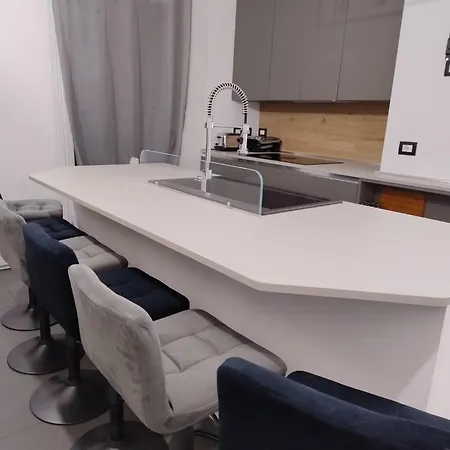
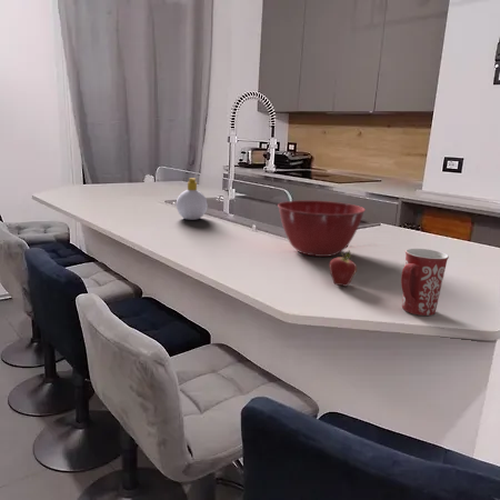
+ mug (418, 282)
+ mixing bowl (319, 229)
+ soap bottle (191, 198)
+ fruit (343, 266)
